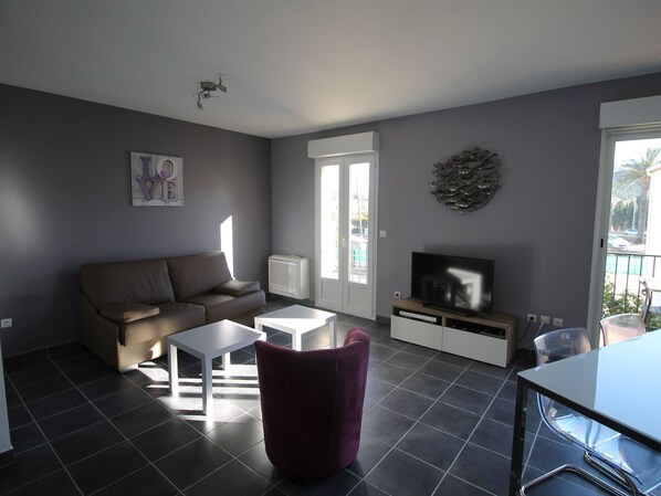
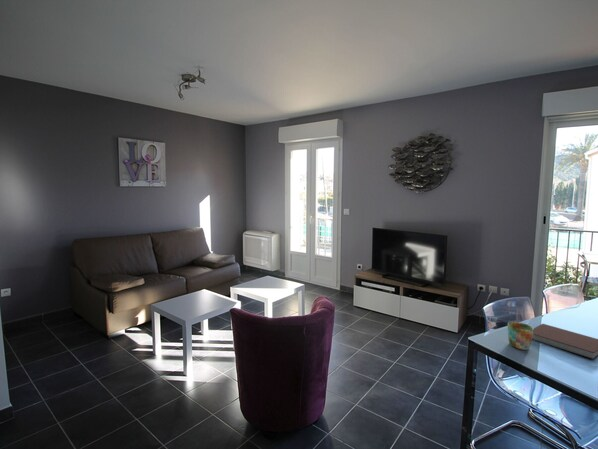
+ mug (521, 335)
+ notebook (565, 339)
